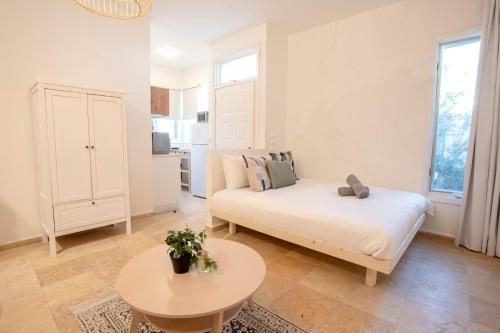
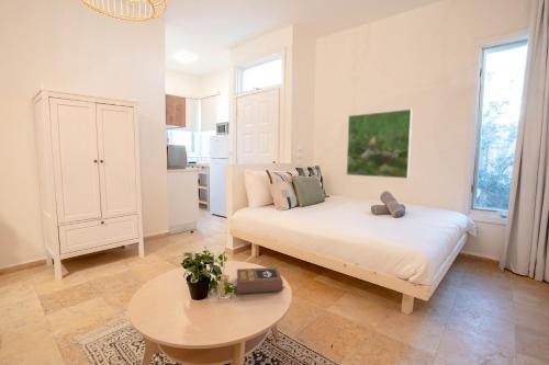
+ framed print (377, 145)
+ book (260, 280)
